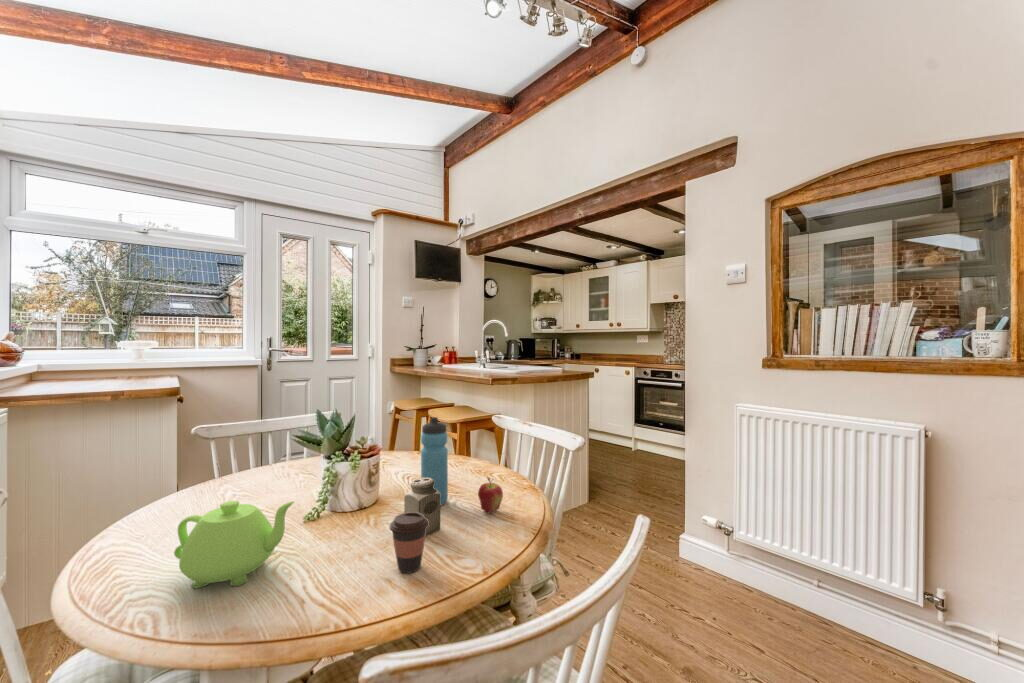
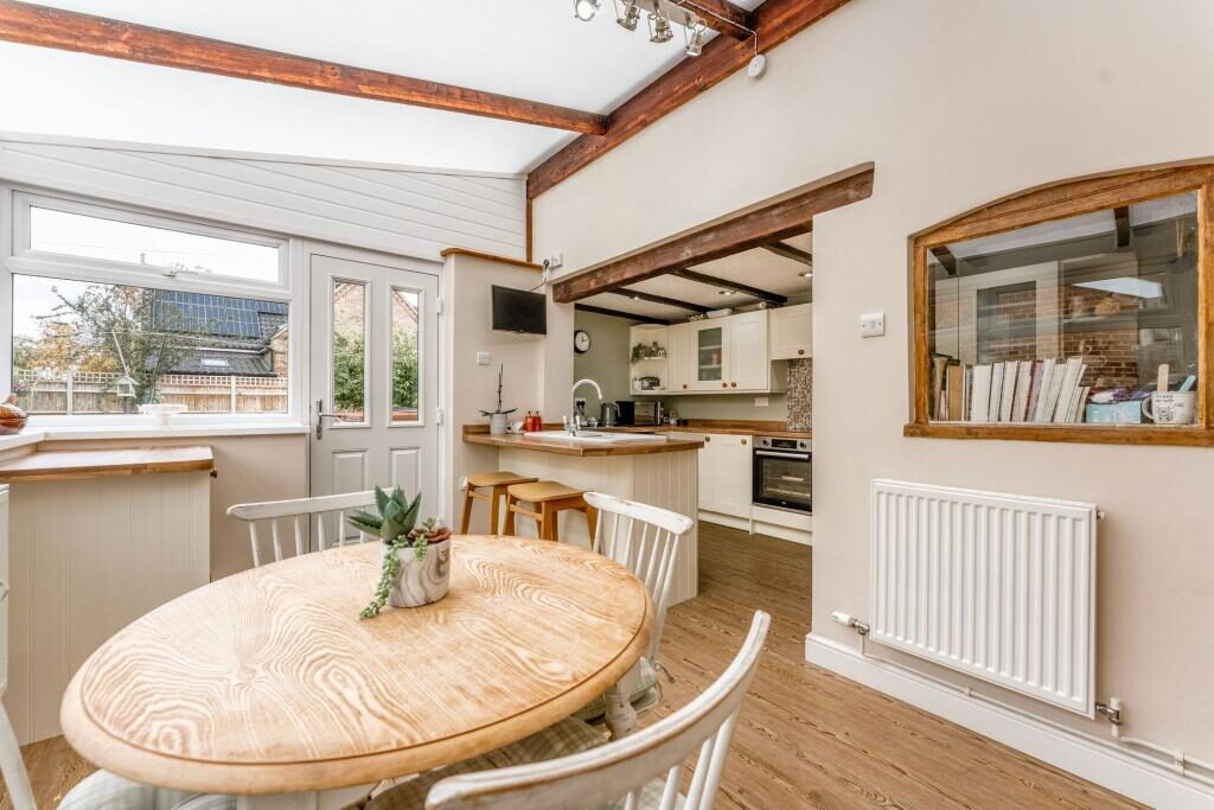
- coffee cup (409, 542)
- salt shaker (422, 504)
- water bottle (434, 460)
- teapot (235, 537)
- fruit (490, 492)
